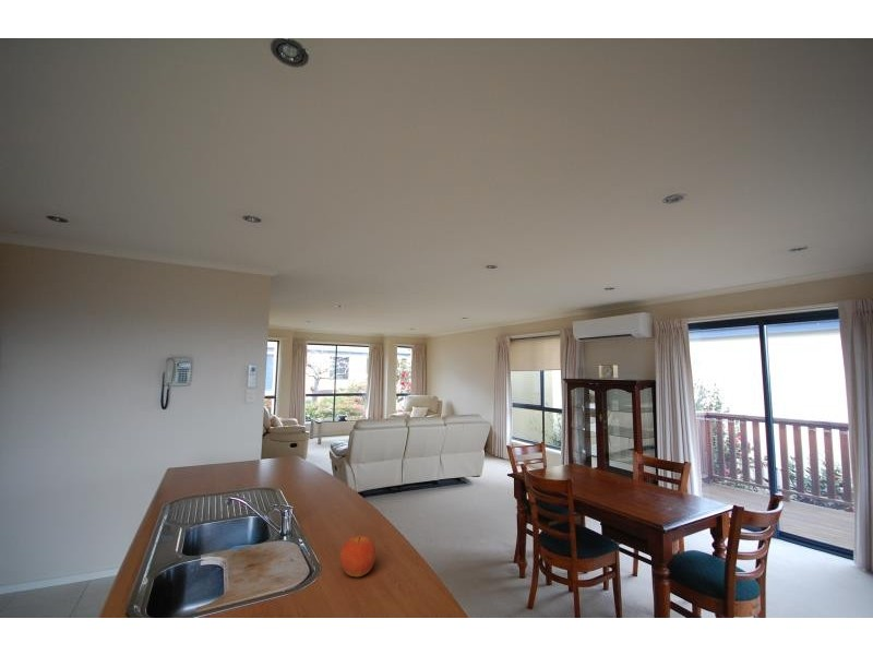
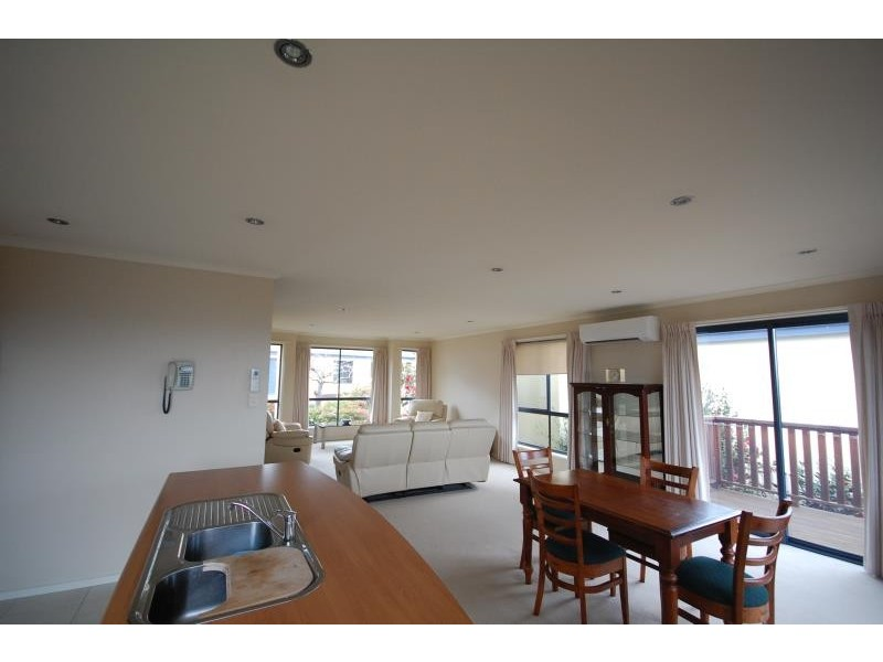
- fruit (358, 556)
